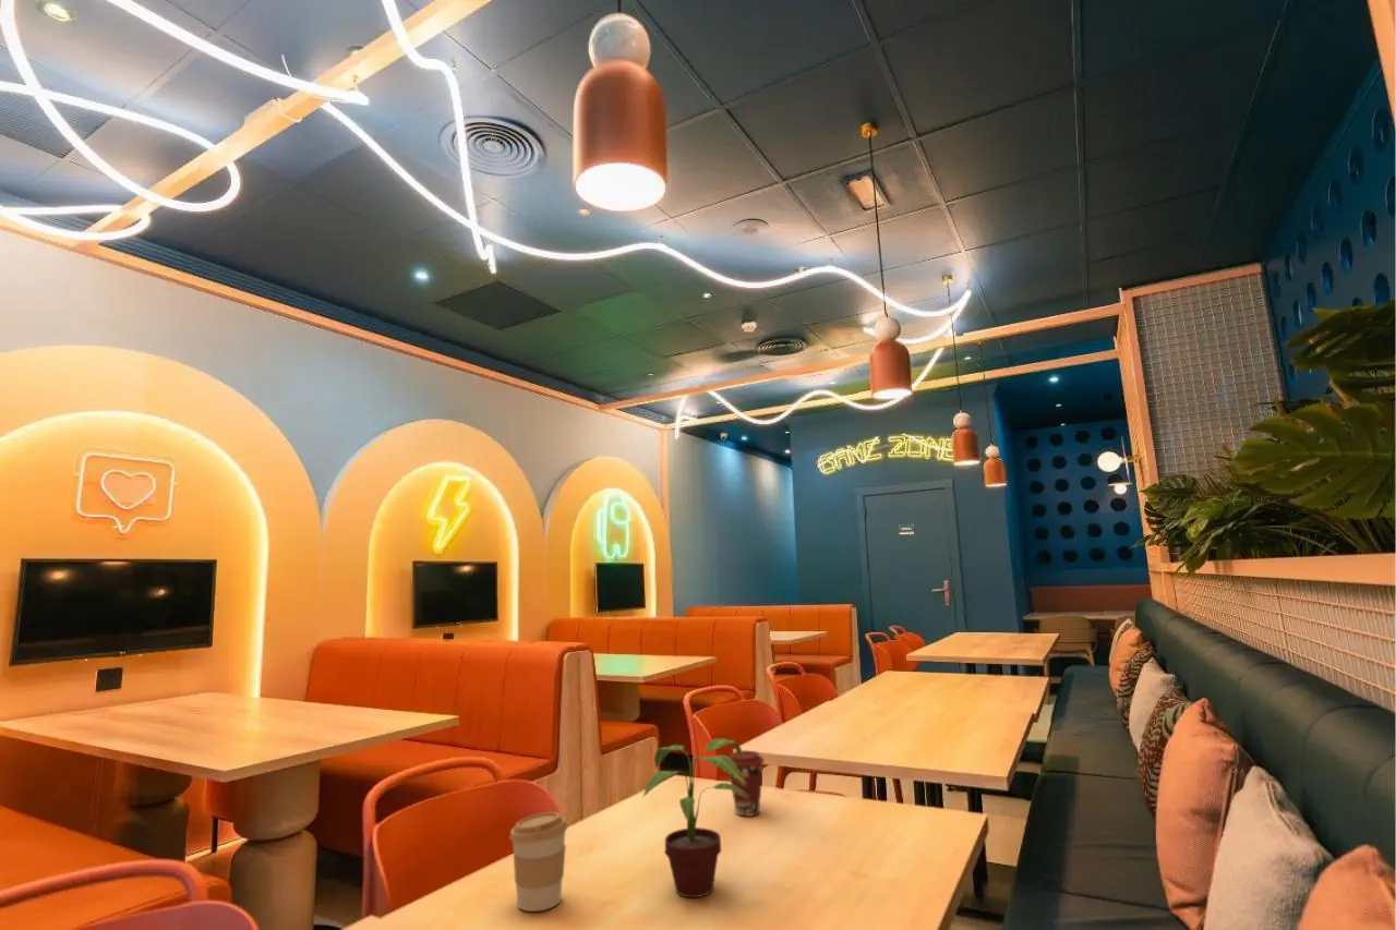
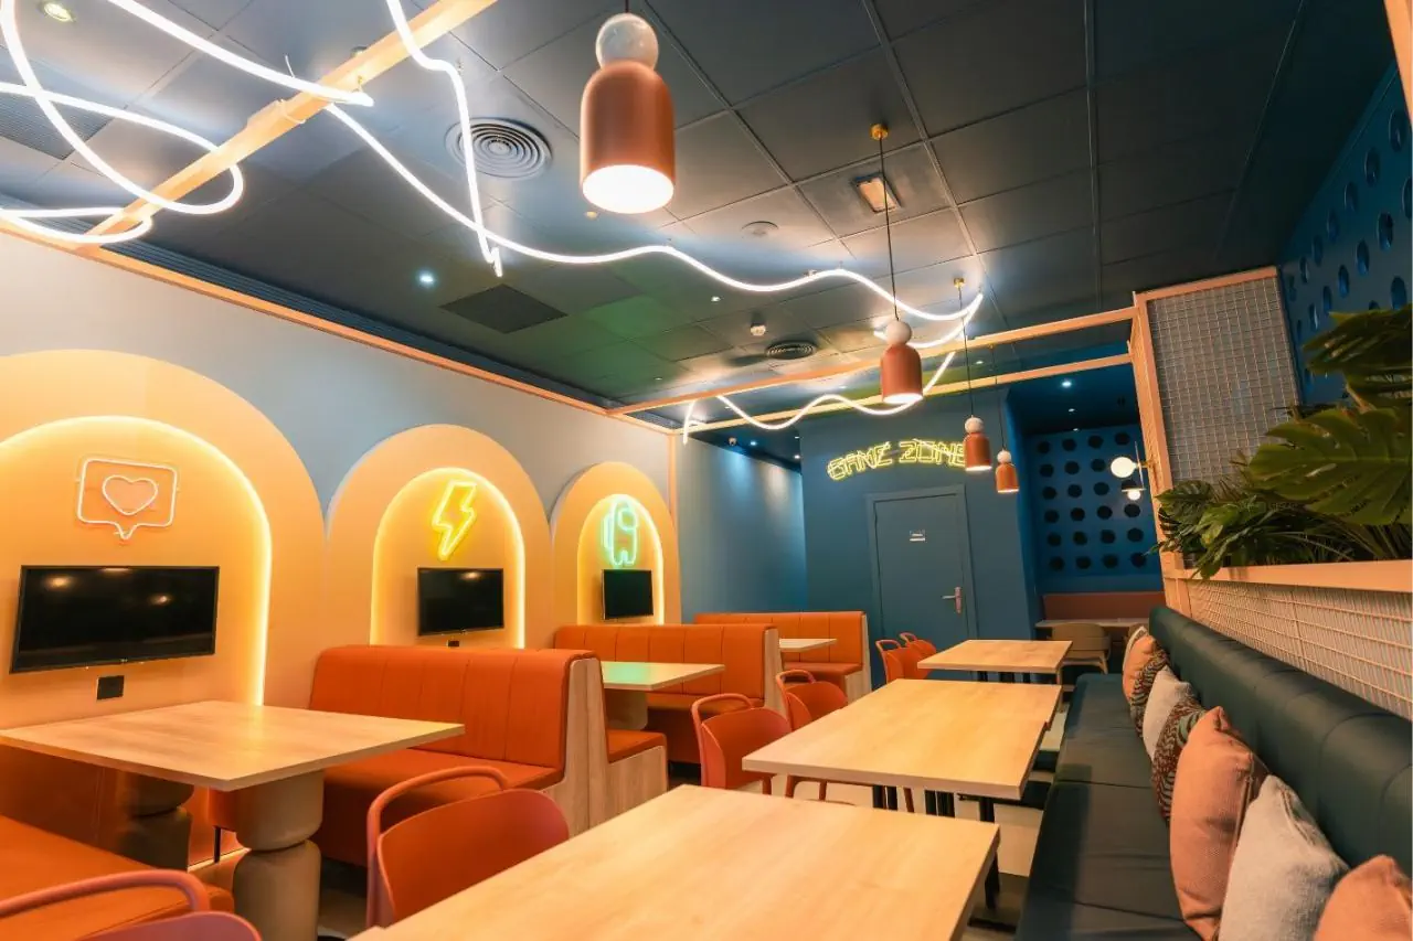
- coffee cup (539, 858)
- potted plant (696, 818)
- coffee cup (746, 783)
